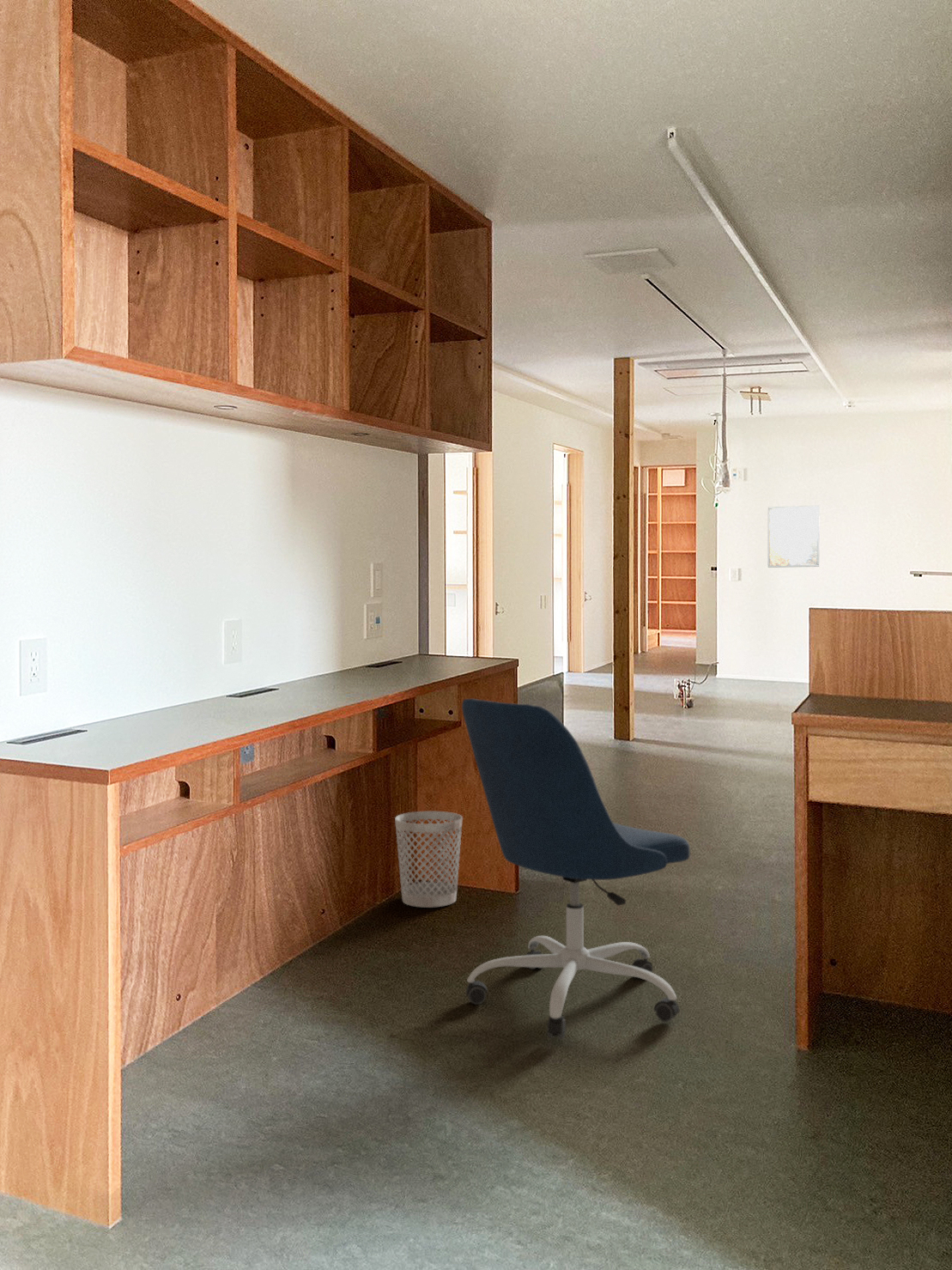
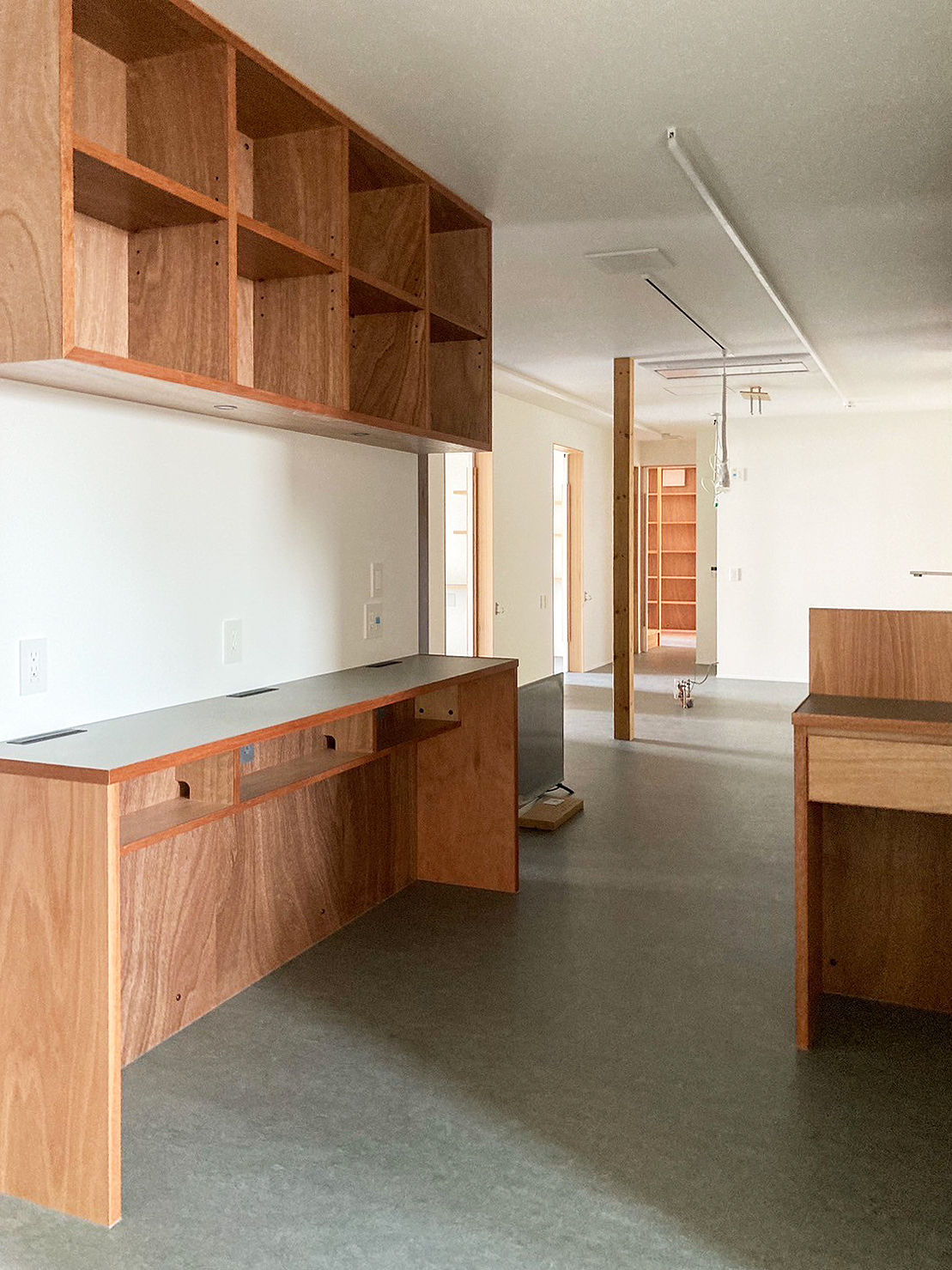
- wastebasket (428, 859)
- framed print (793, 537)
- office chair (575, 848)
